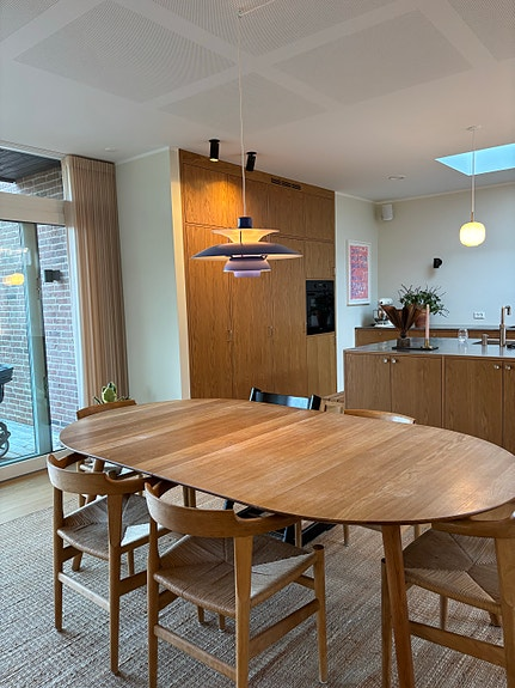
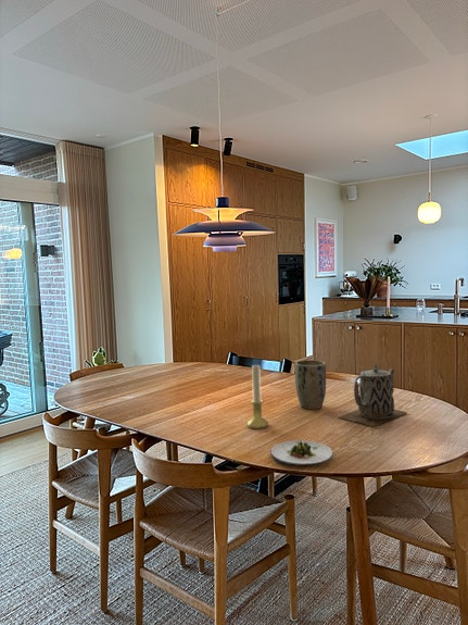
+ salad plate (301, 448)
+ candle holder (256, 395)
+ plant pot (311, 384)
+ teapot (372, 389)
